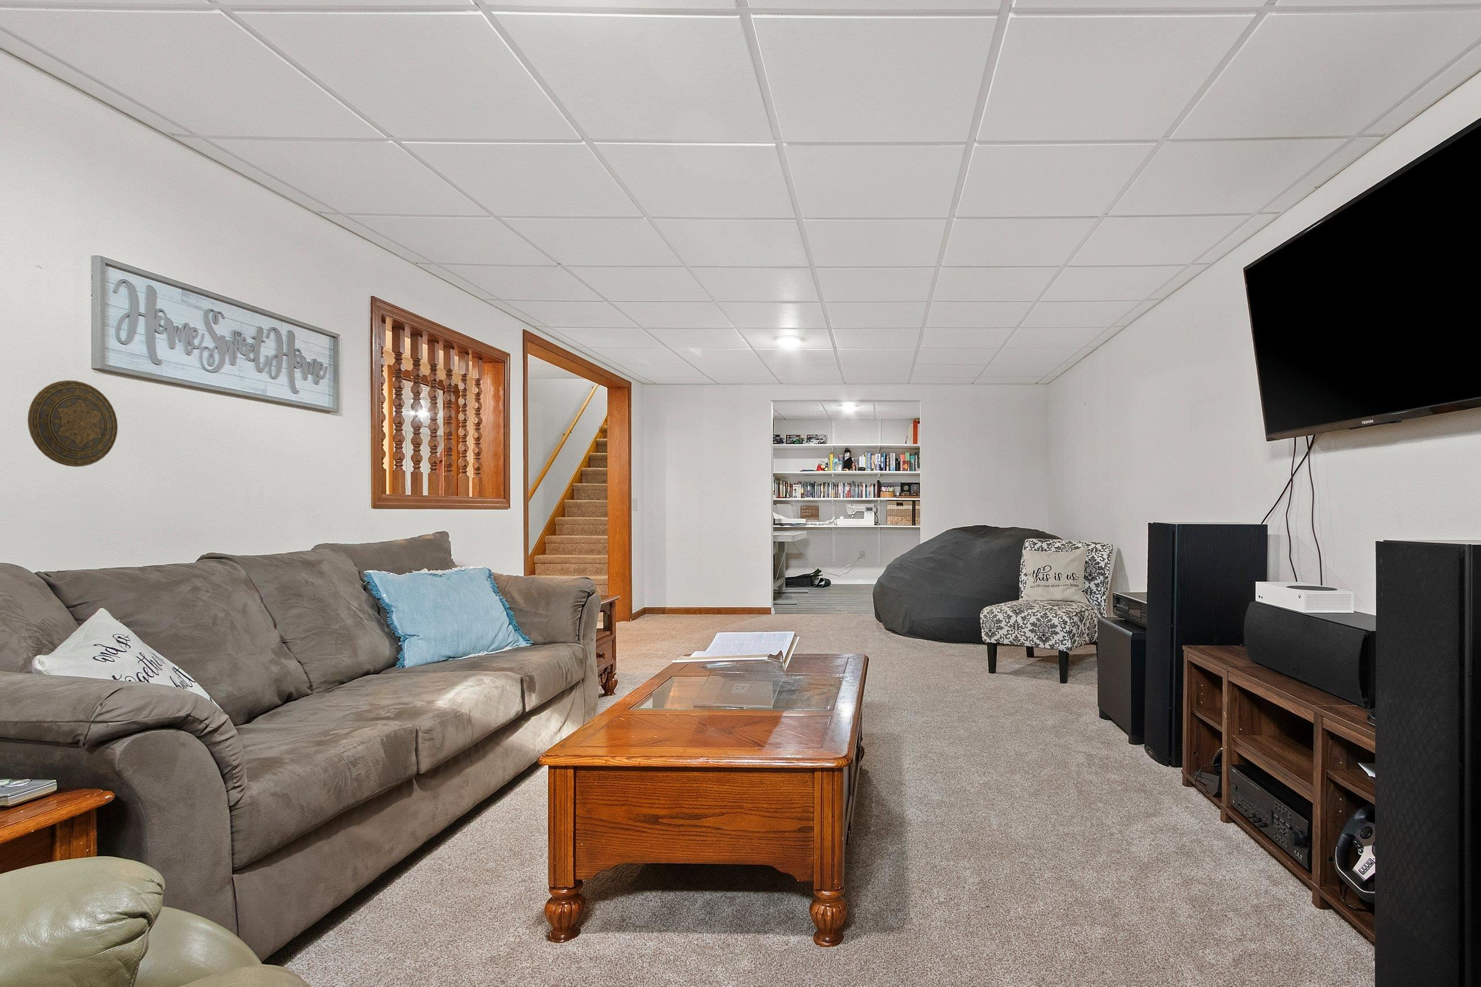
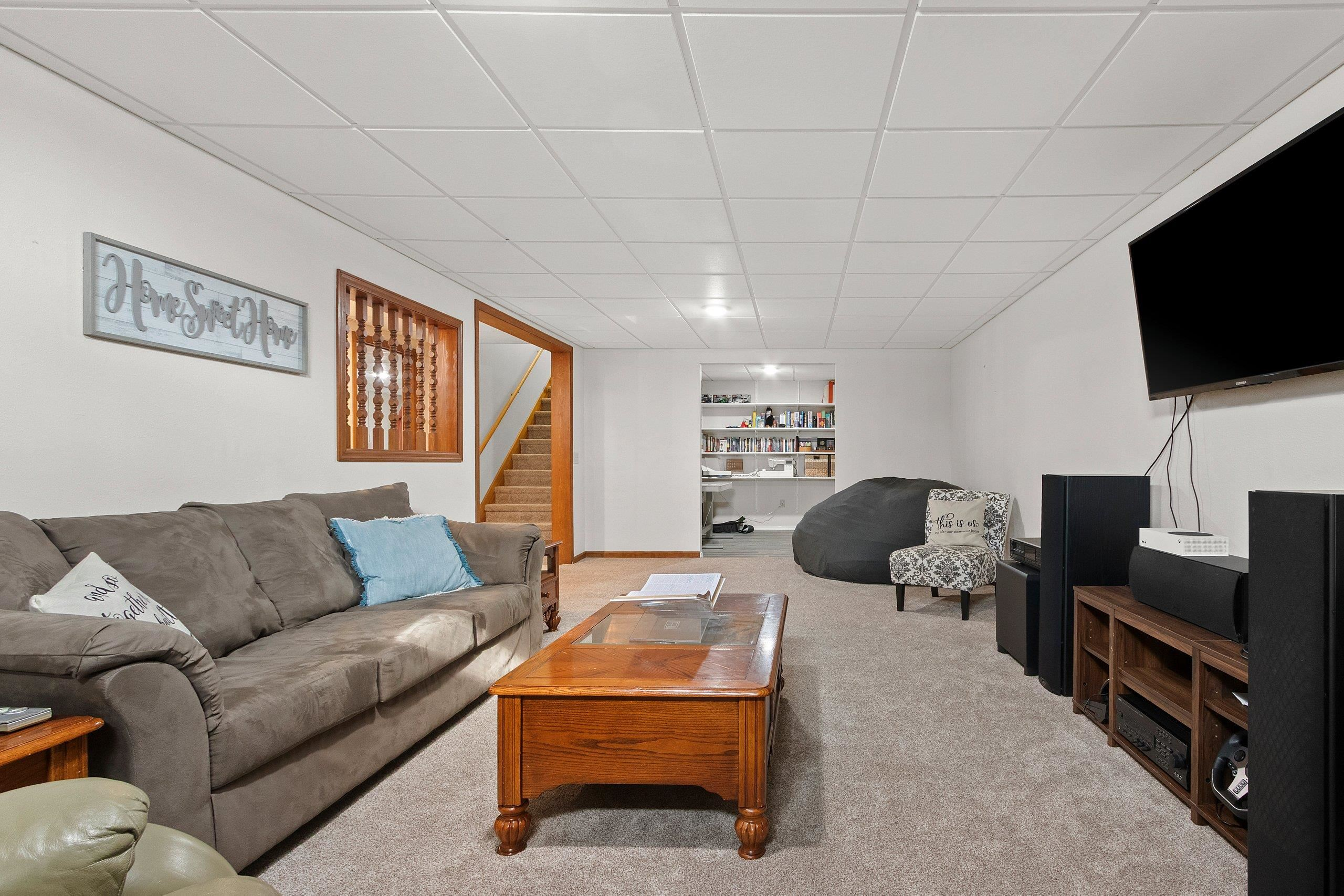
- decorative plate (77, 423)
